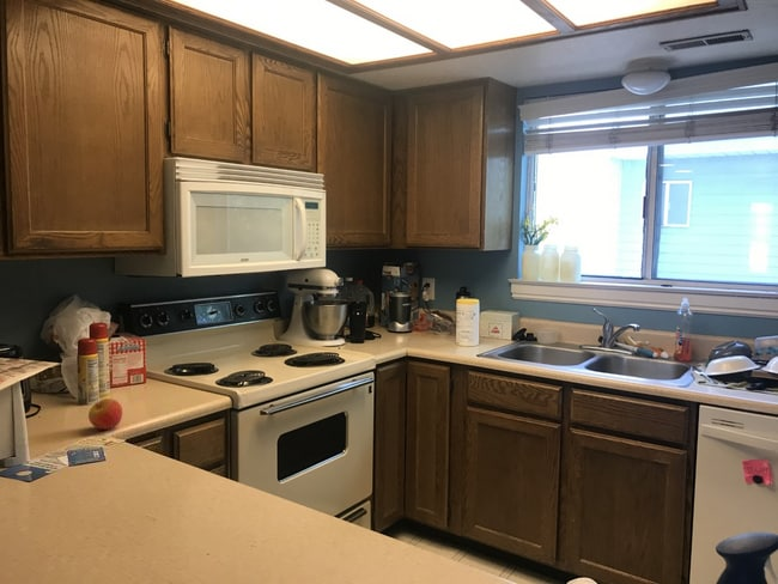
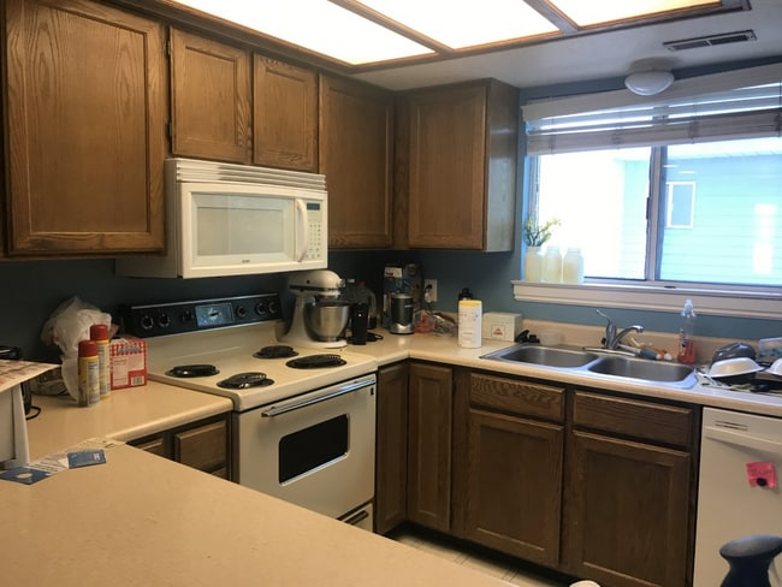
- apple (105, 413)
